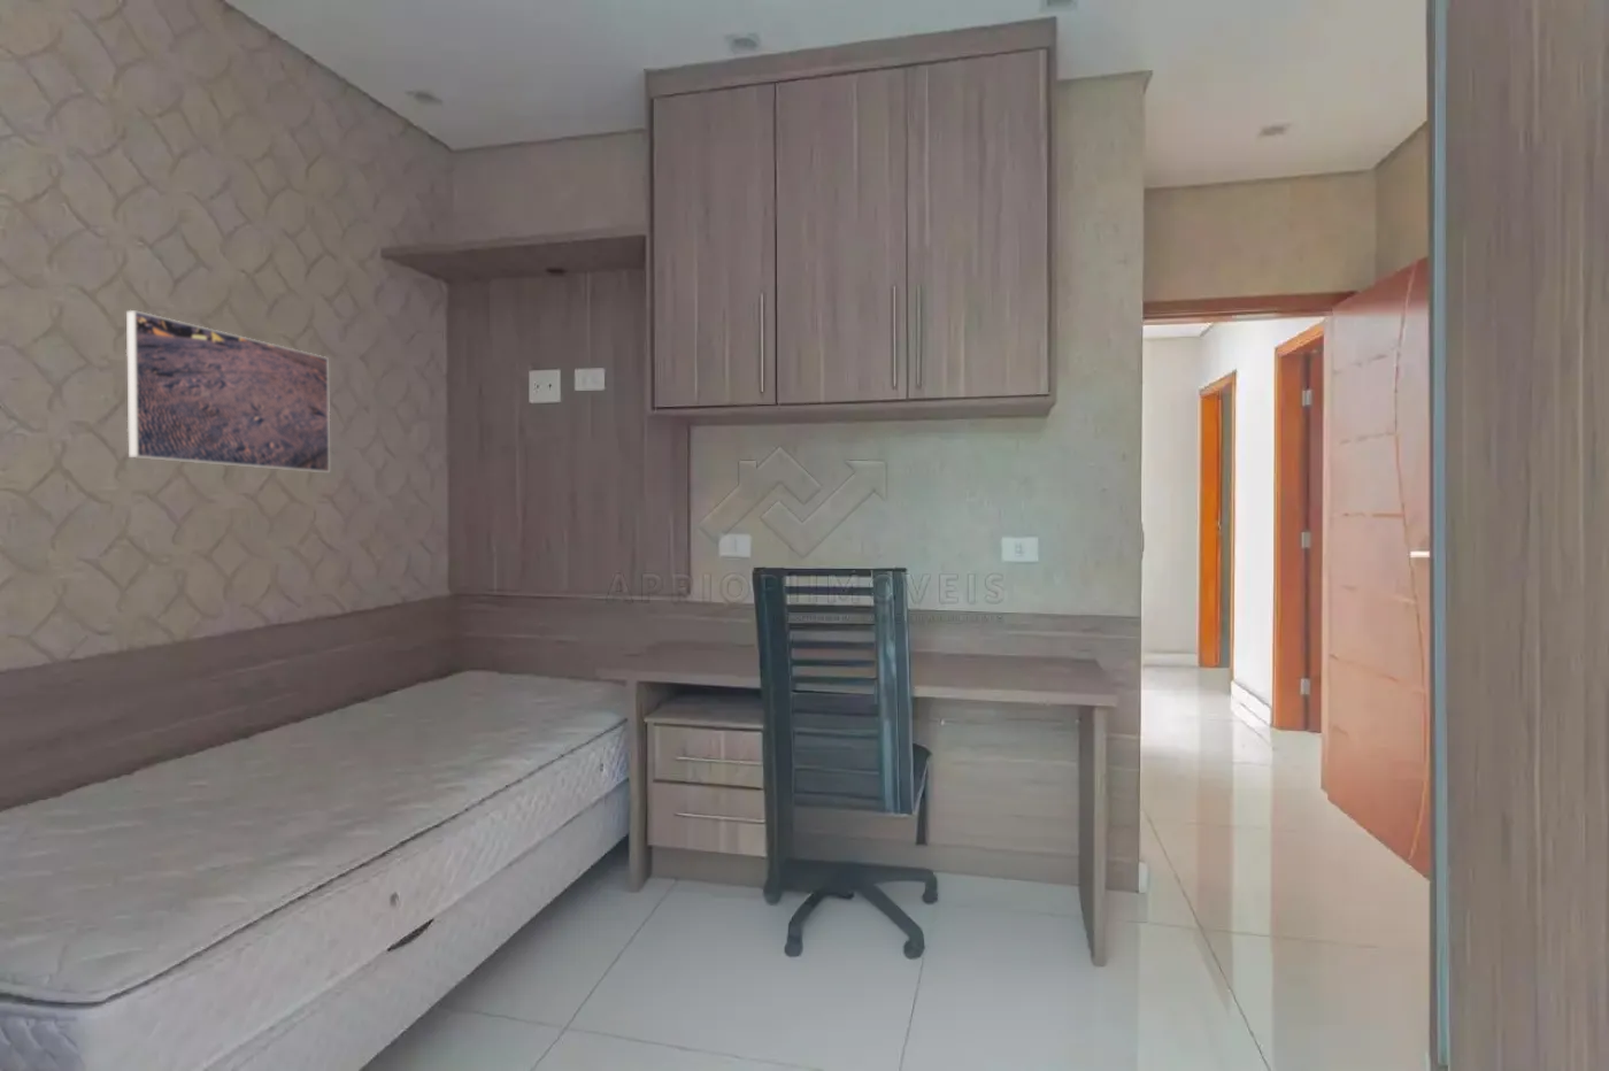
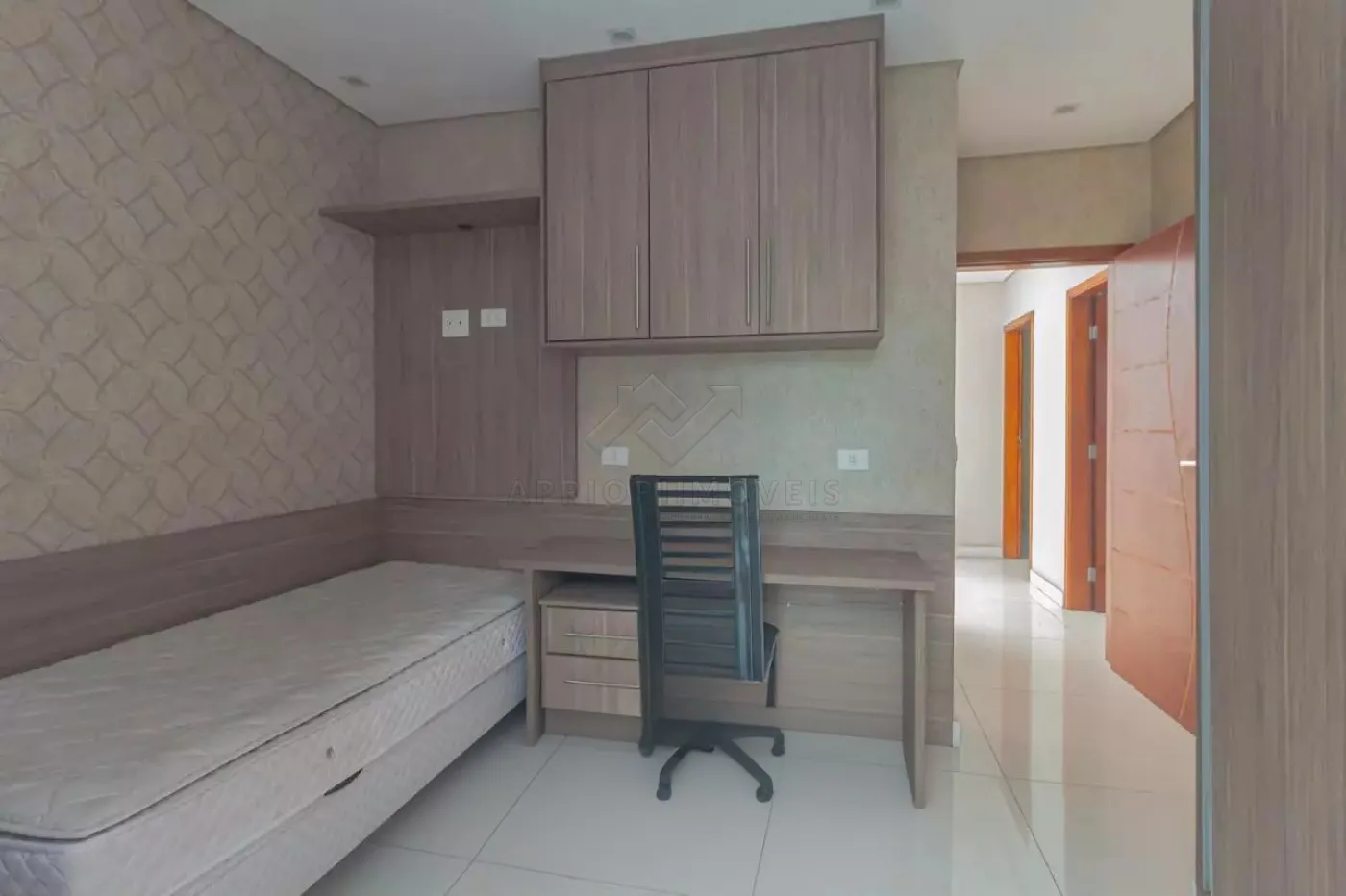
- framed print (240, 402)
